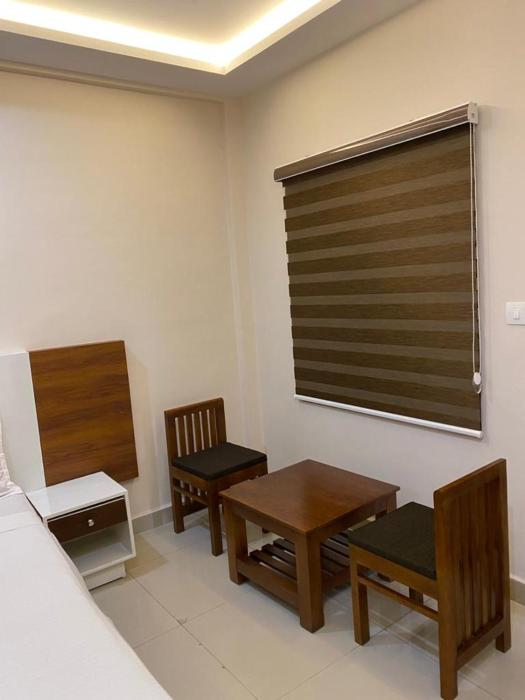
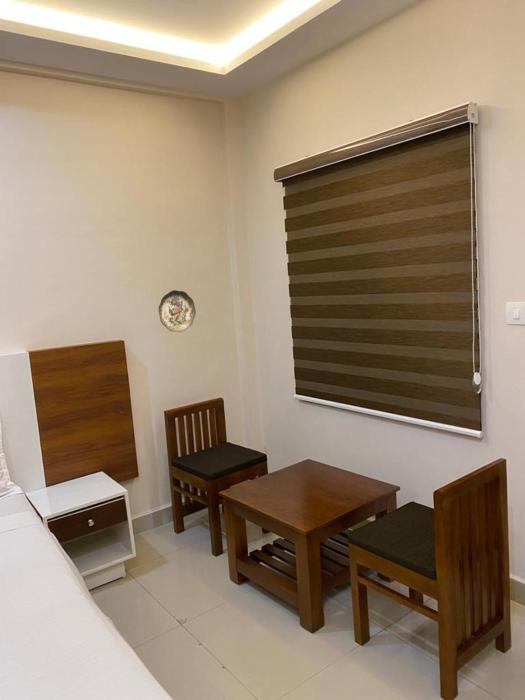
+ decorative plate (176, 311)
